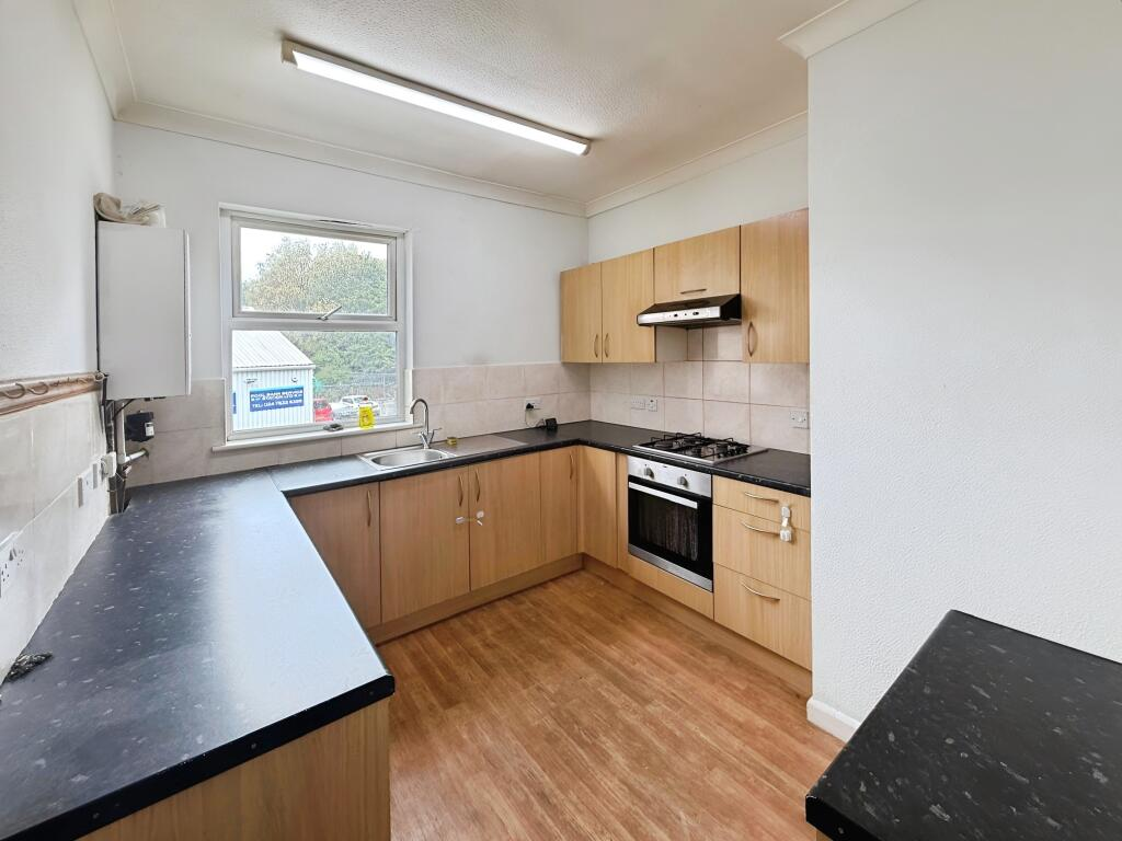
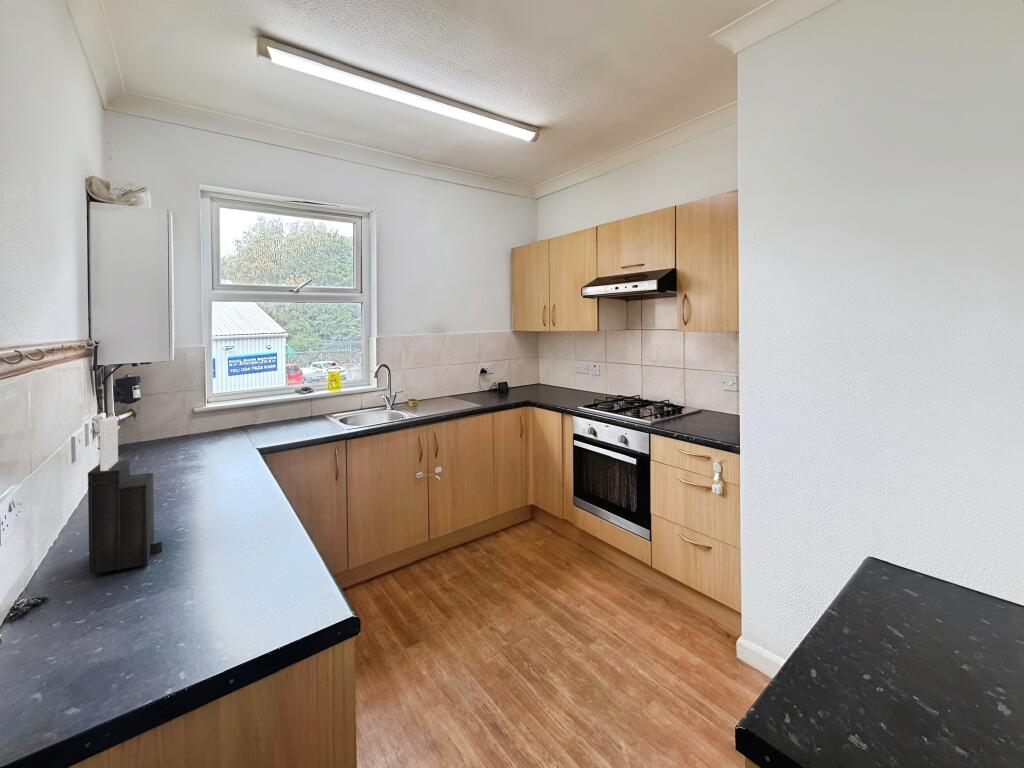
+ knife block (129, 487)
